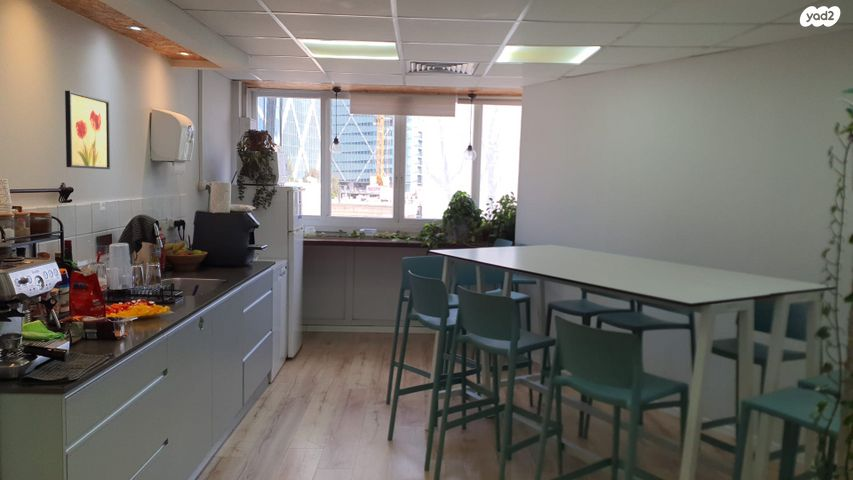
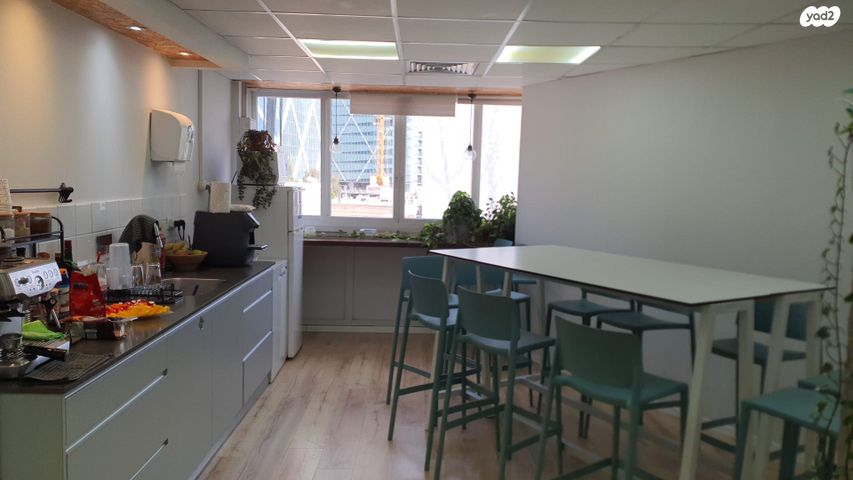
- wall art (87, 132)
